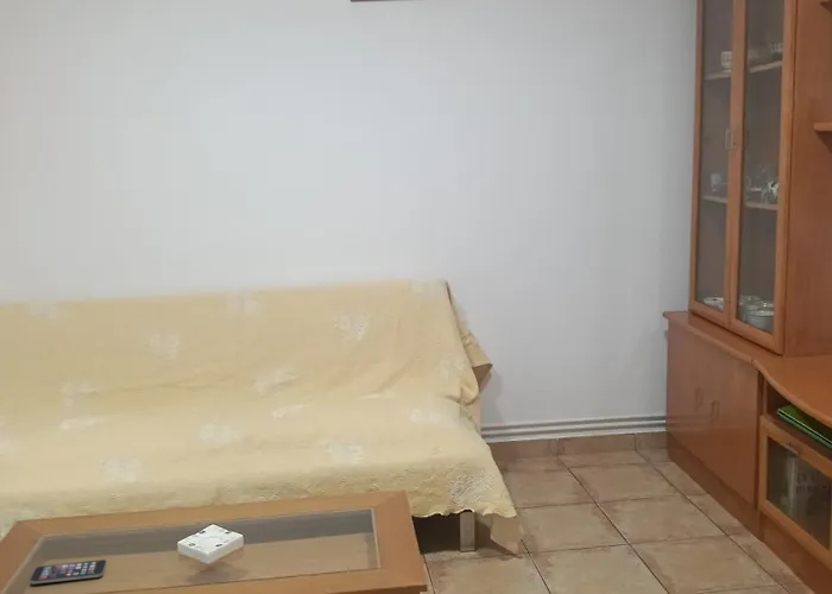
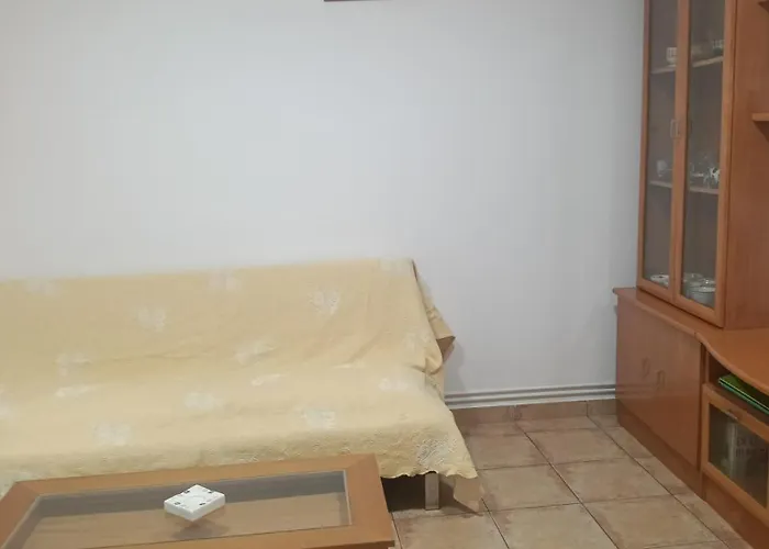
- smartphone (69, 571)
